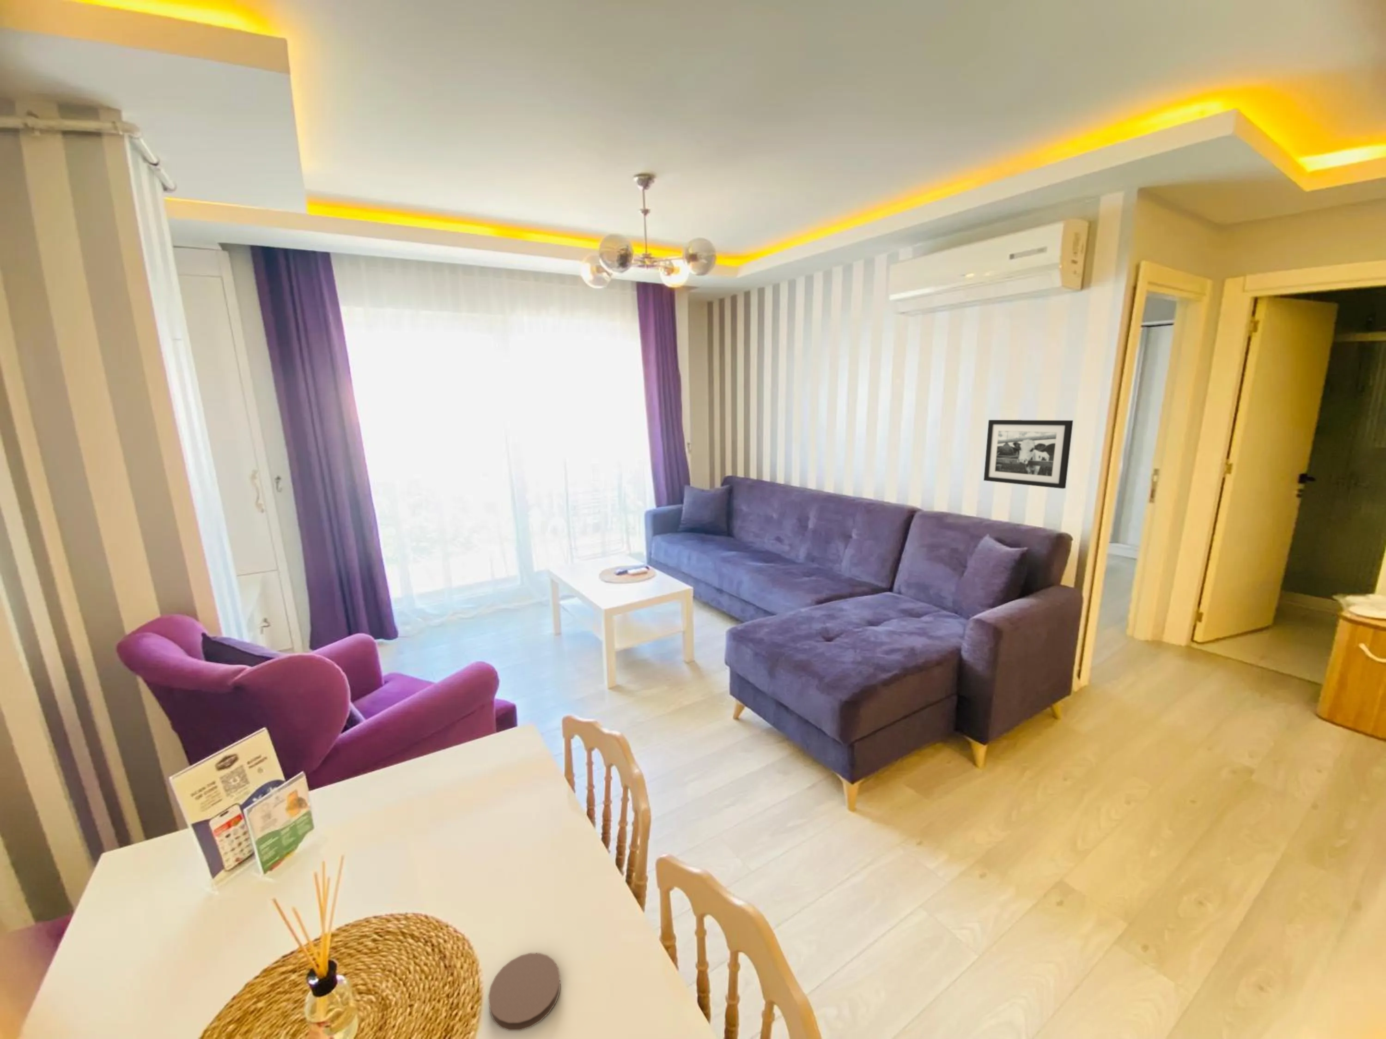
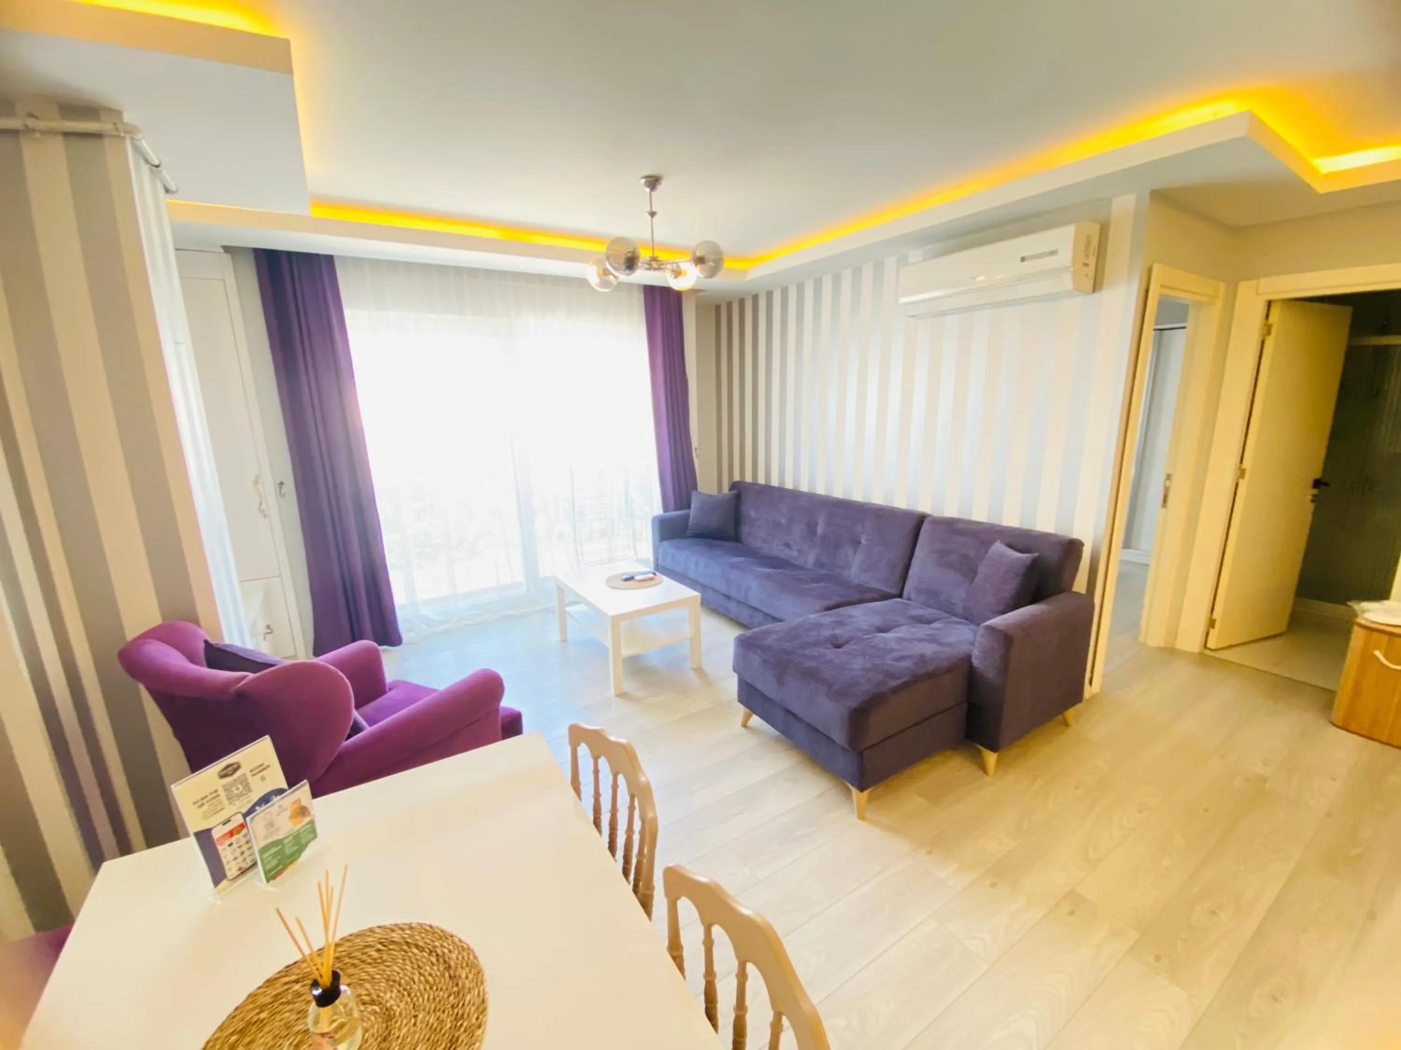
- coaster (525, 989)
- picture frame (1025, 453)
